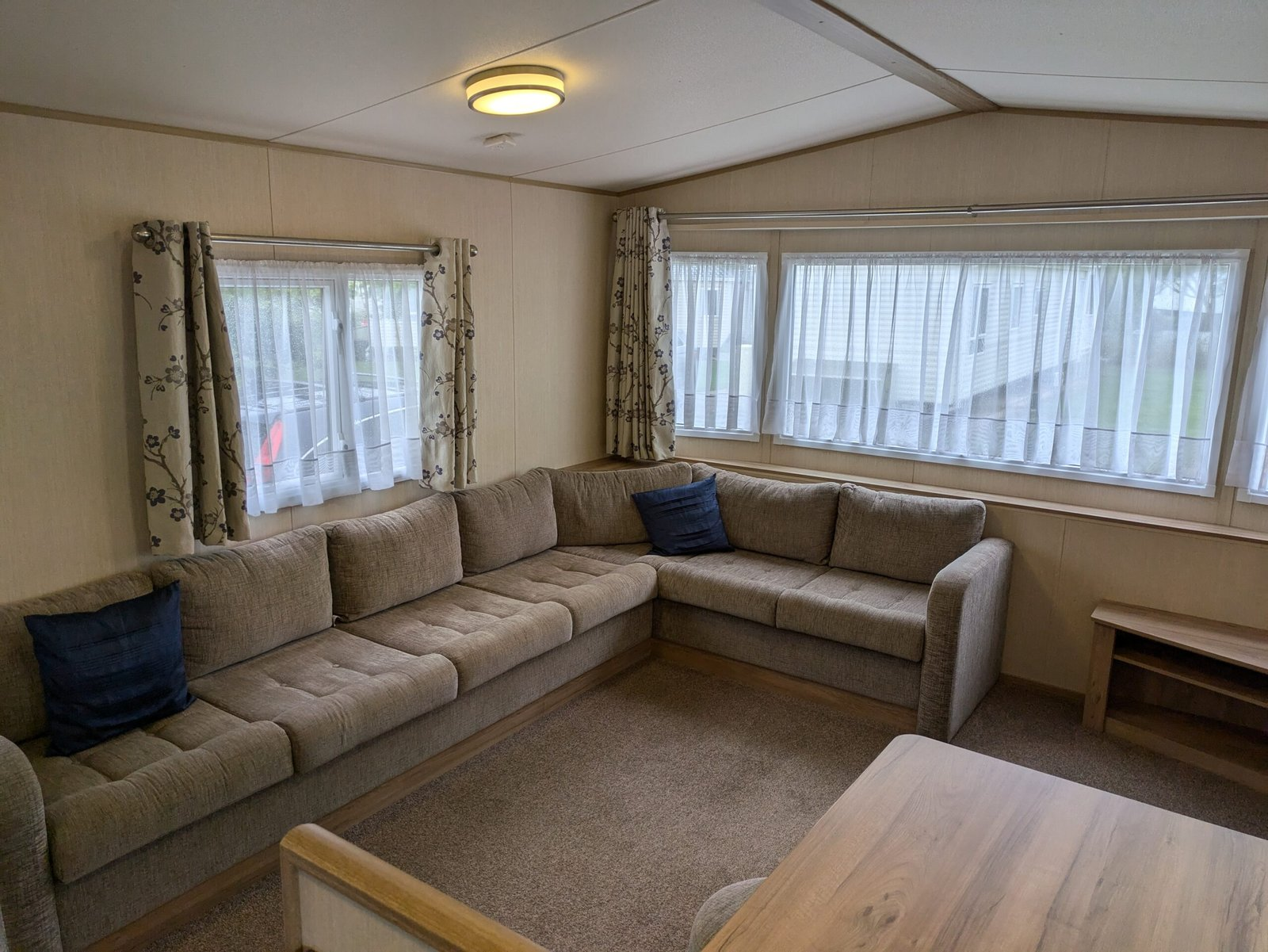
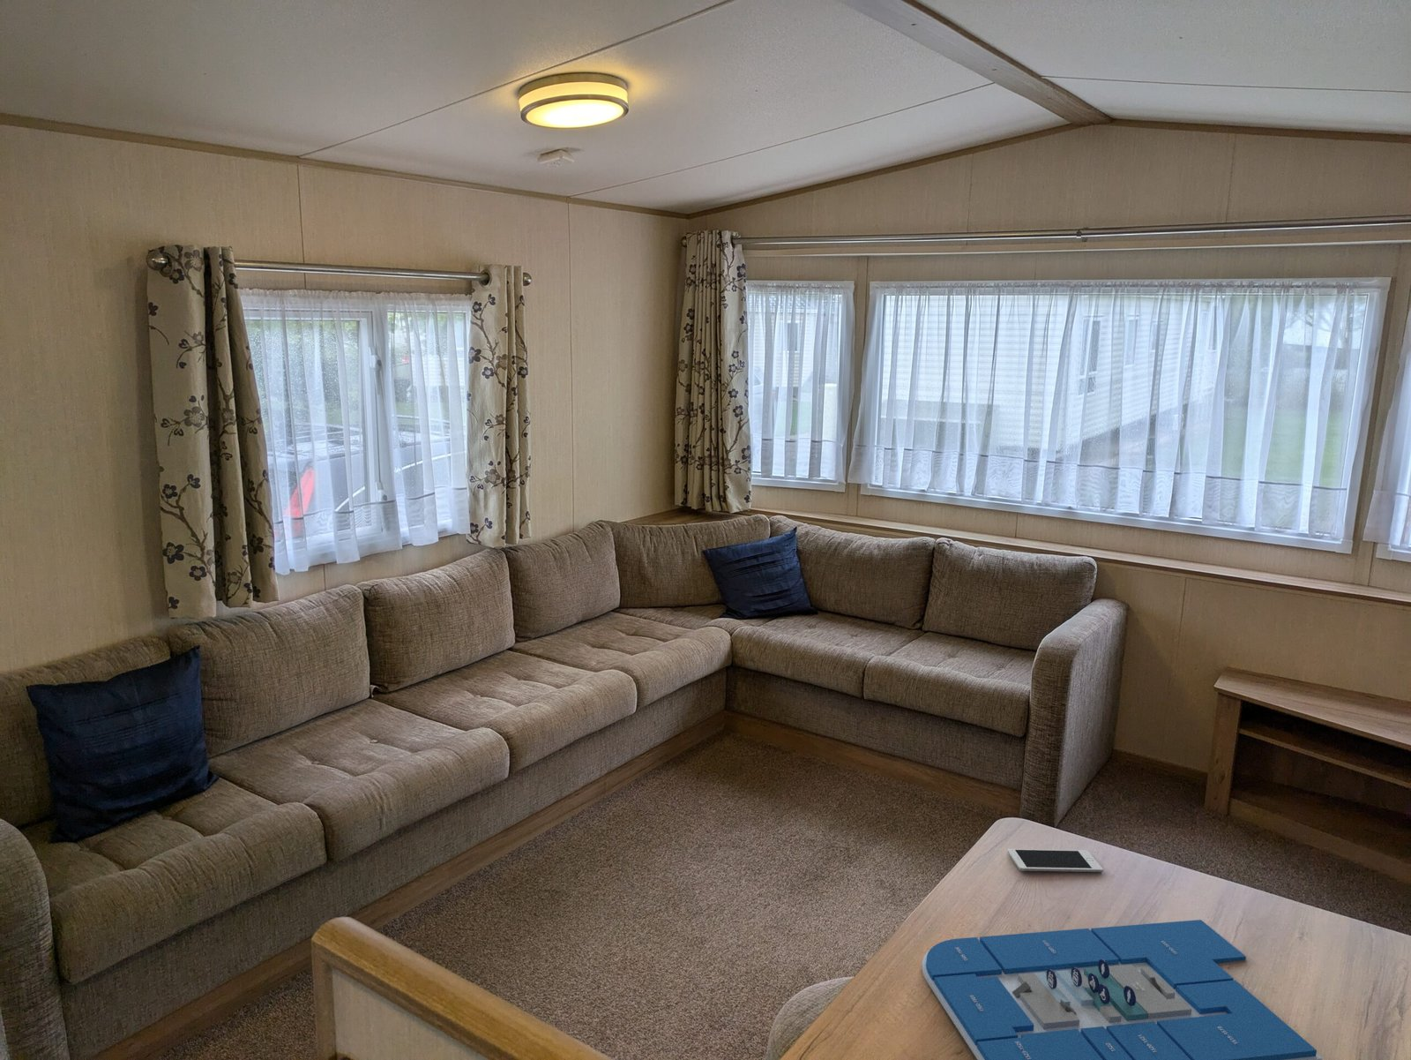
+ board game (1116, 987)
+ cell phone (1054, 860)
